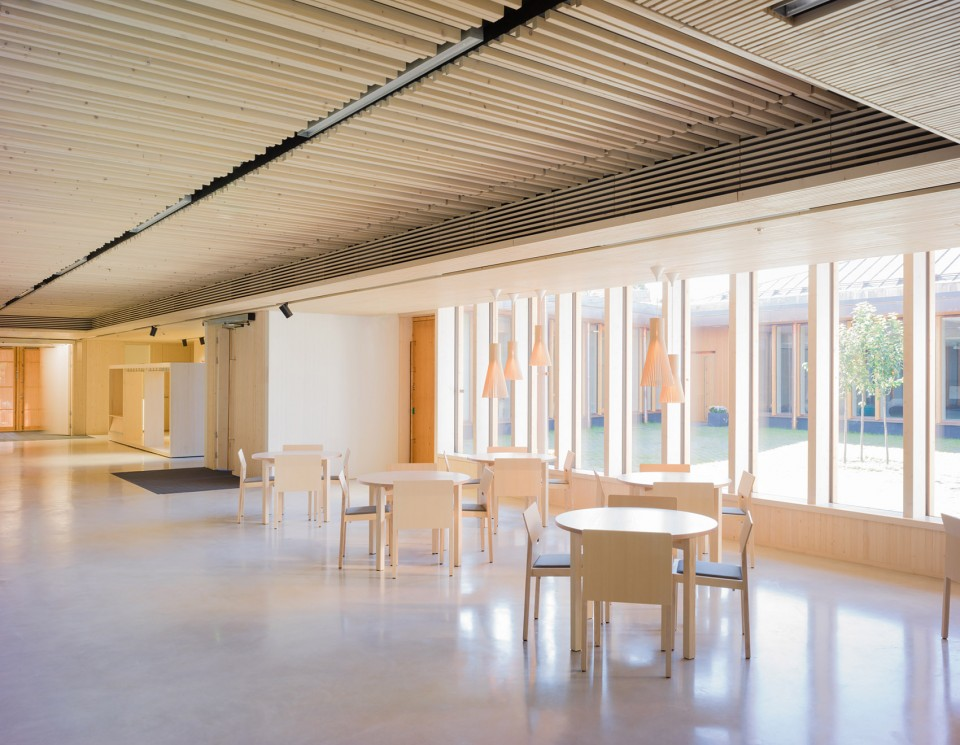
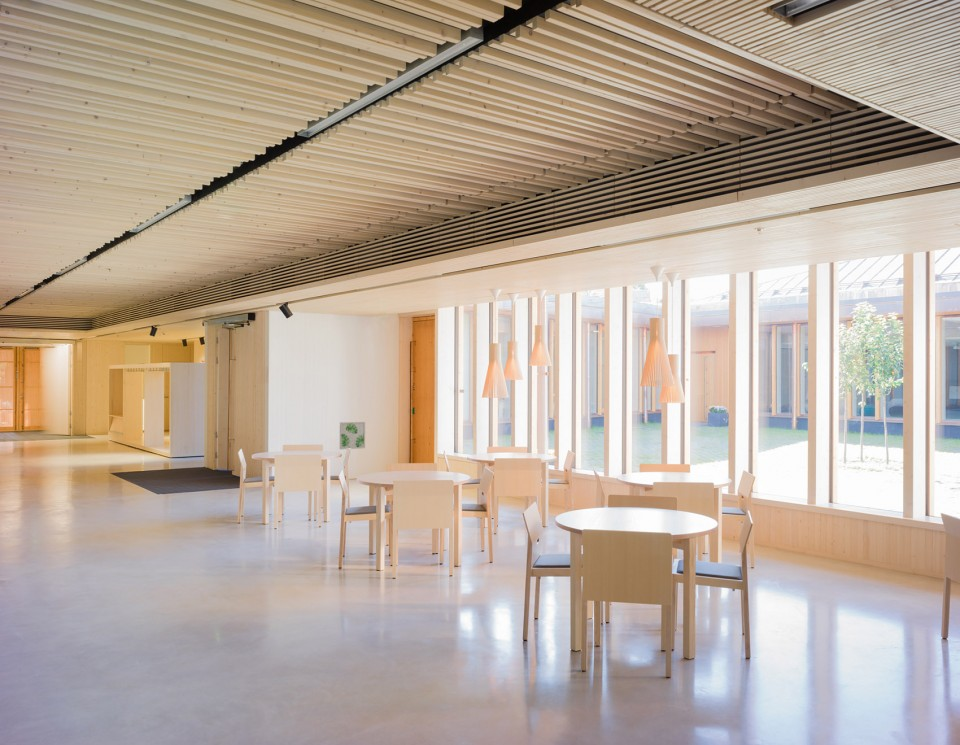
+ wall art (352, 435)
